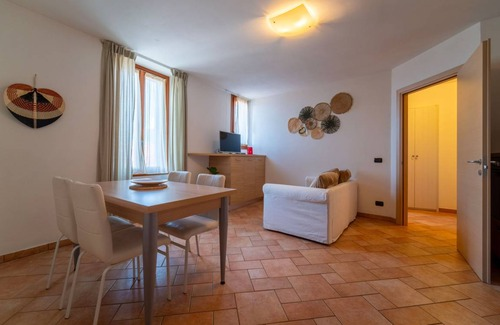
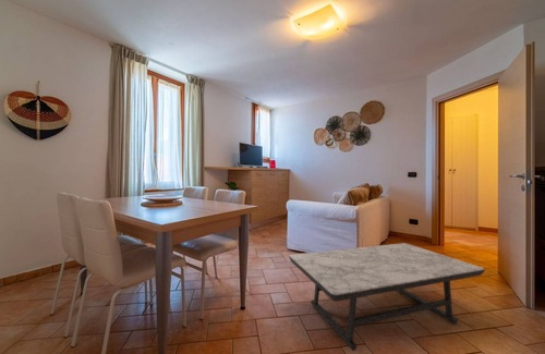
+ coffee table (379, 286)
